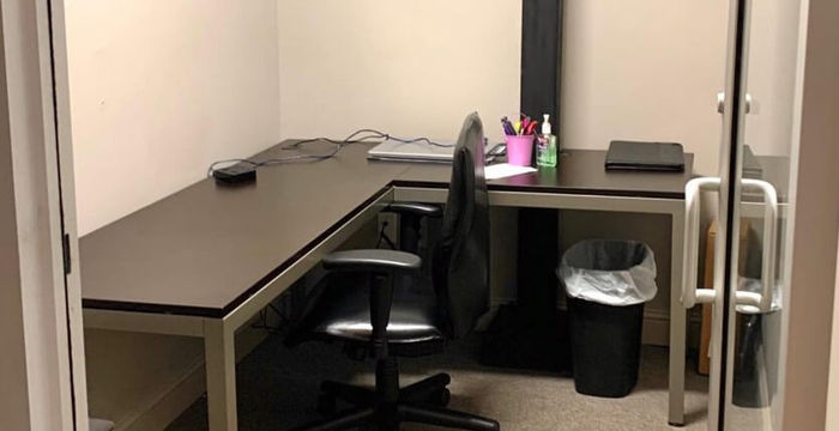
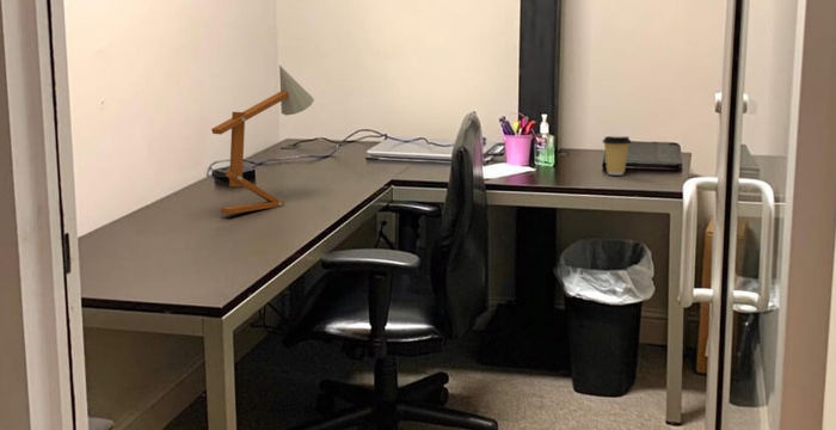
+ desk lamp (244, 133)
+ coffee cup (616, 154)
